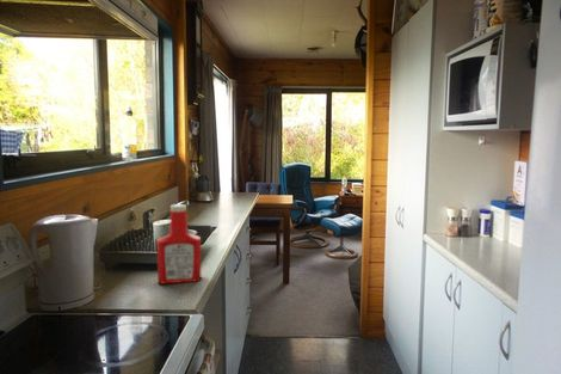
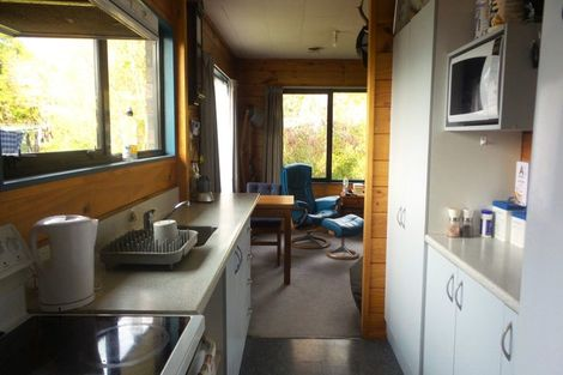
- soap bottle (178, 243)
